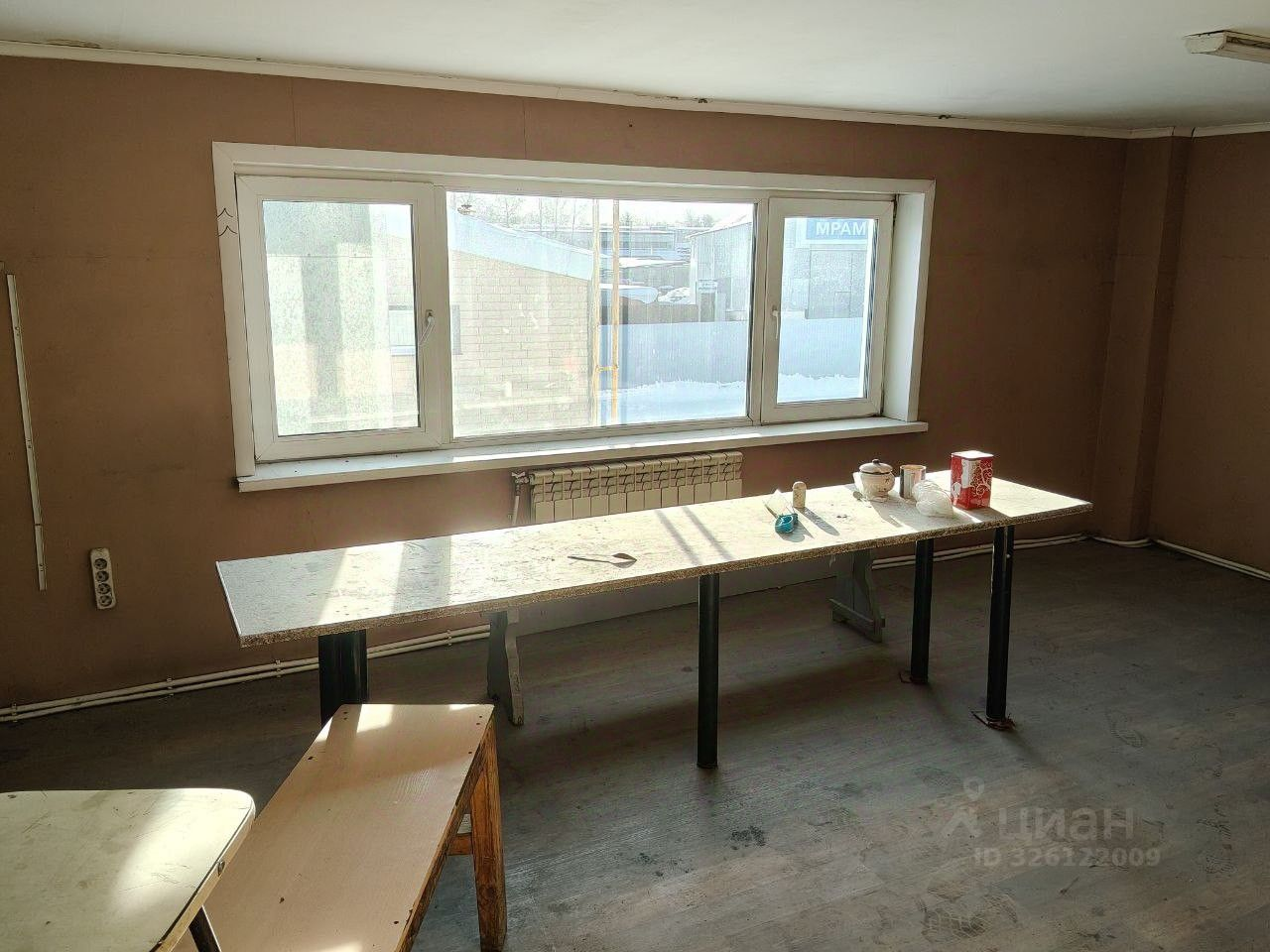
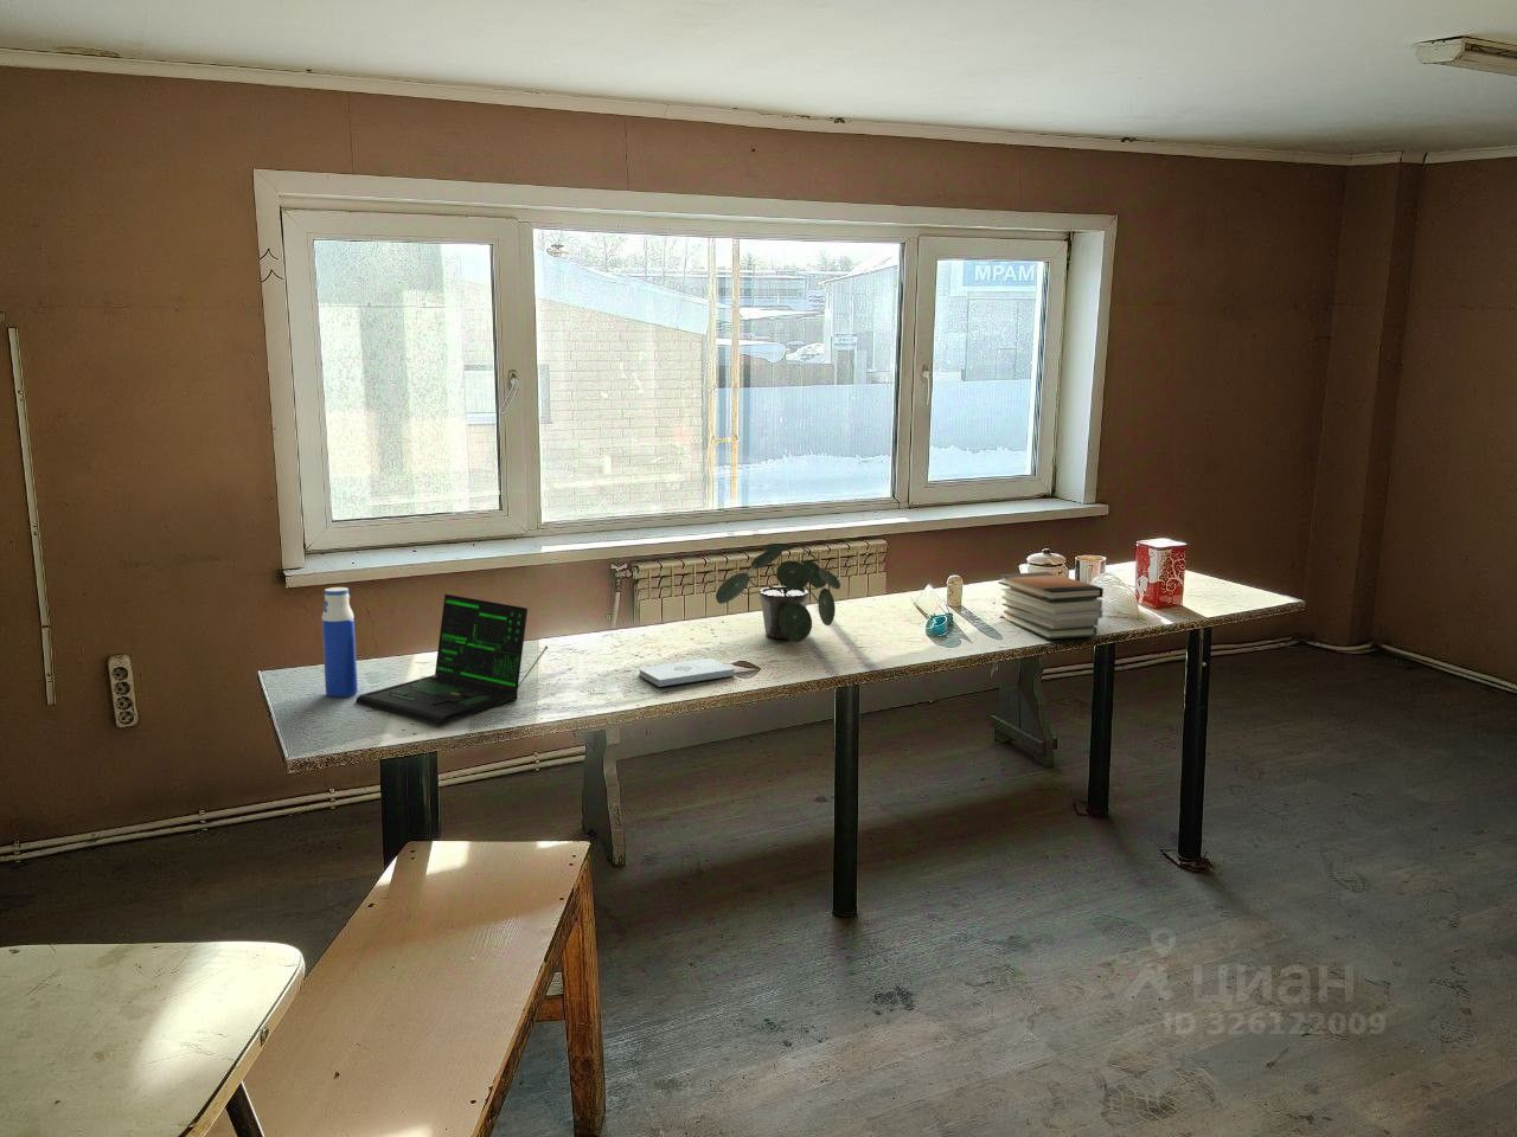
+ notepad (684, 671)
+ potted plant (784, 589)
+ book stack (1049, 604)
+ water bottle (339, 640)
+ laptop (453, 656)
